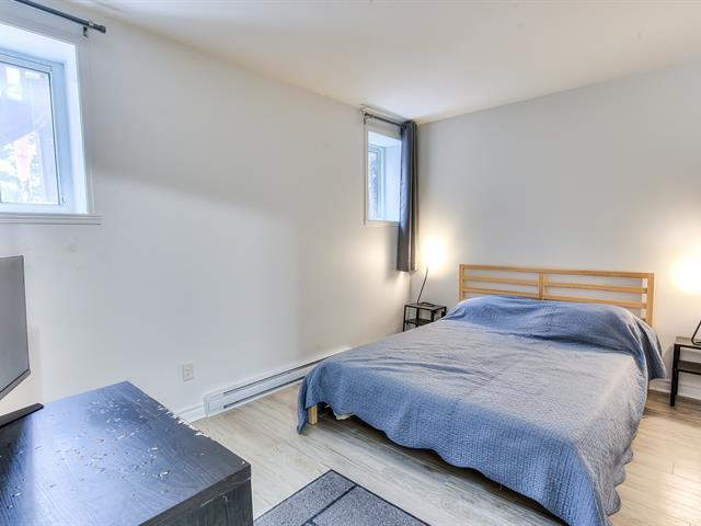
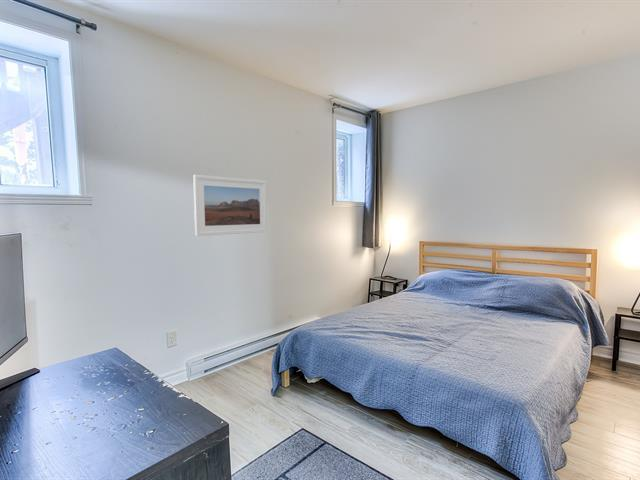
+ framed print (233, 206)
